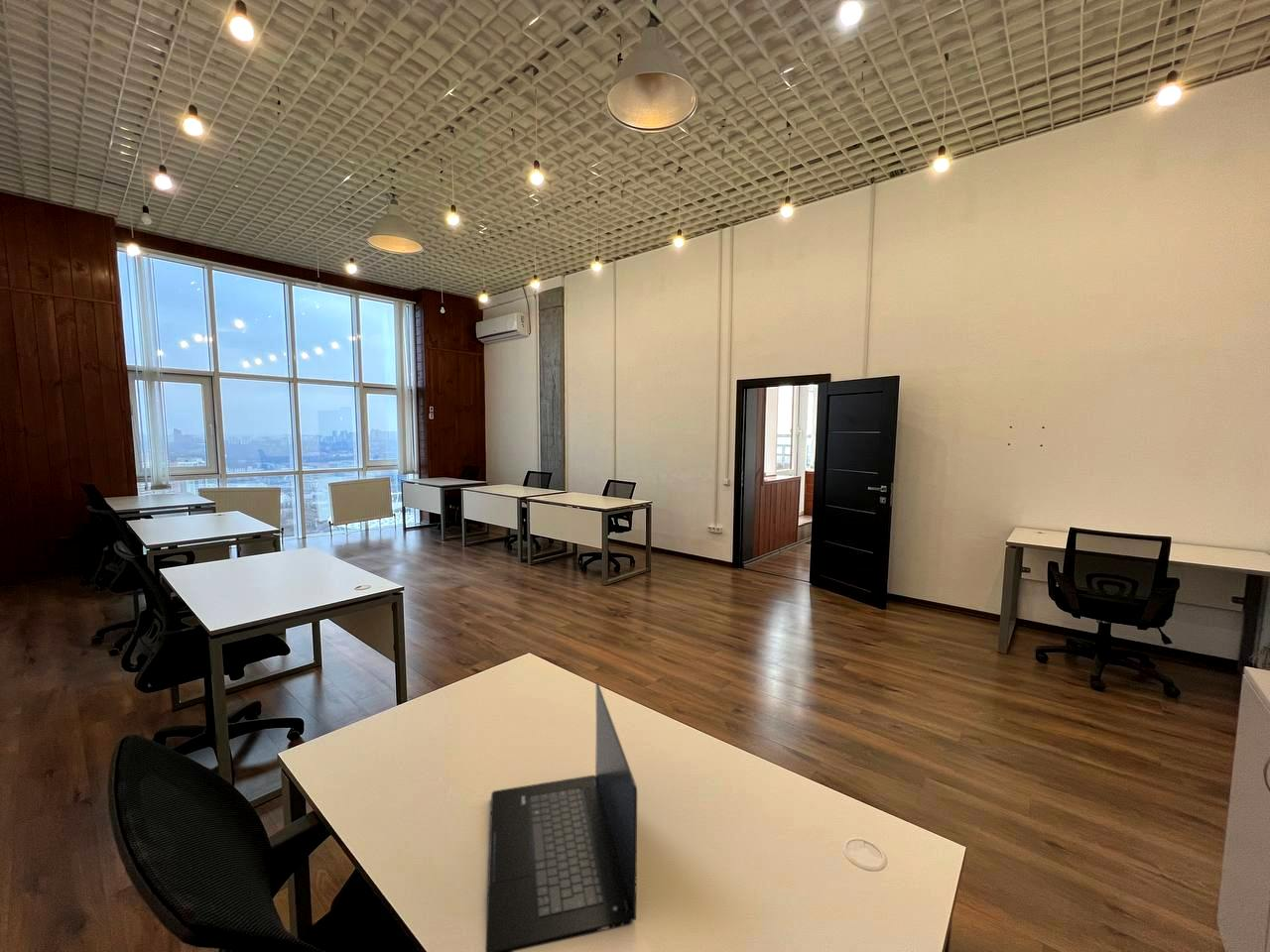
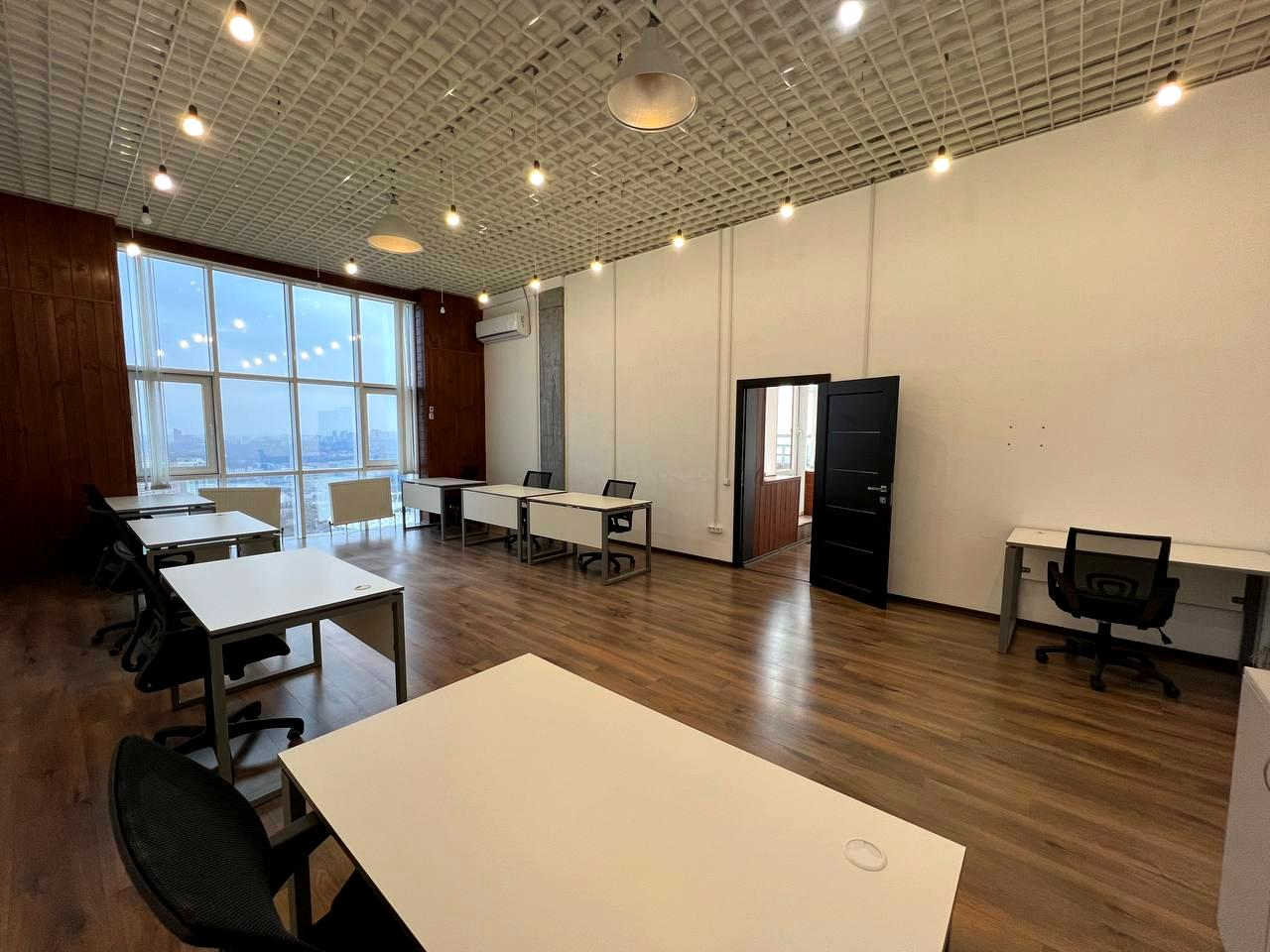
- laptop (553, 792)
